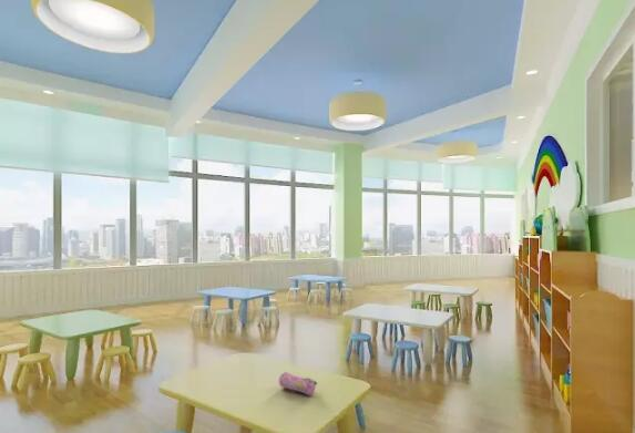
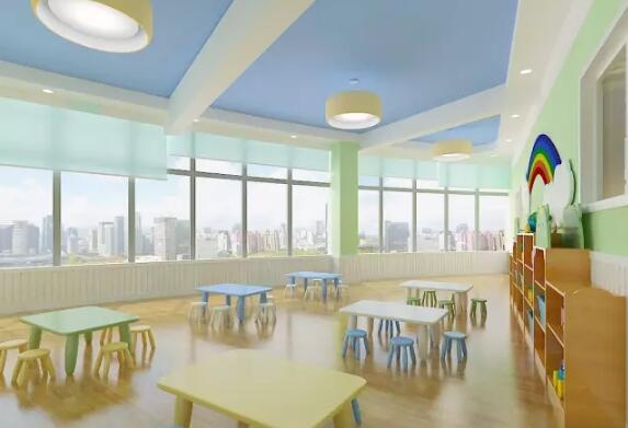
- pencil case (297, 382)
